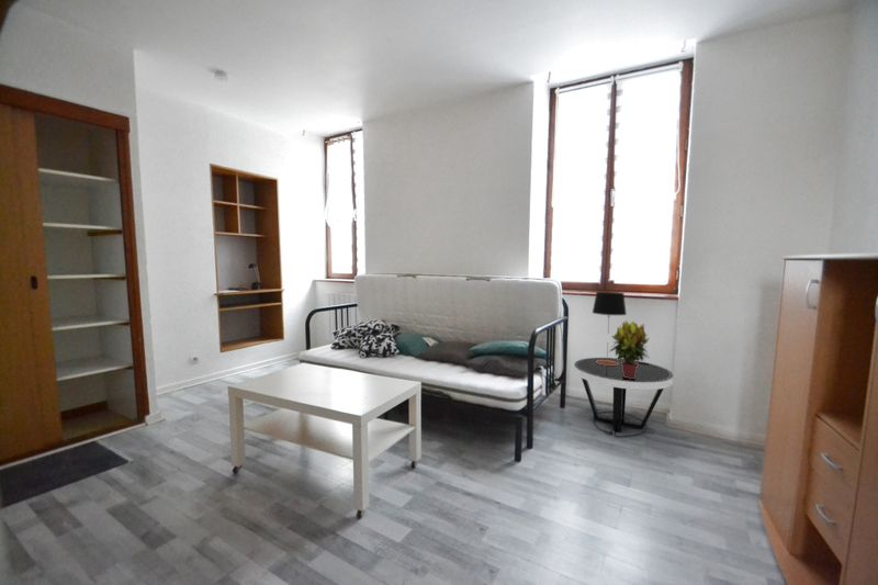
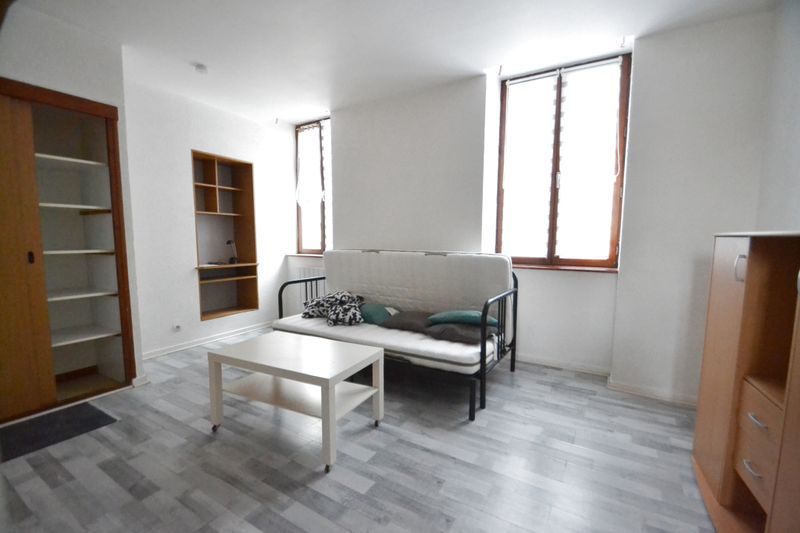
- potted plant (629, 348)
- table lamp (608, 327)
- side table (620, 395)
